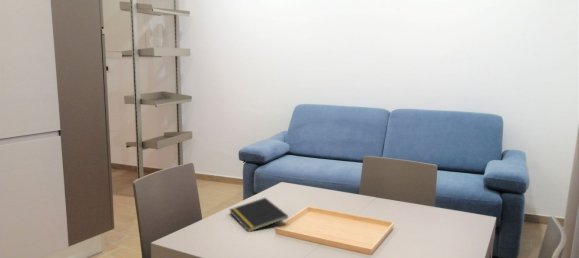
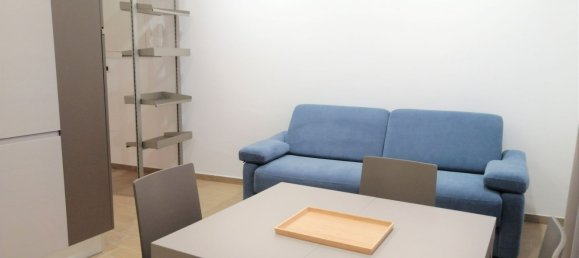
- notepad (257, 213)
